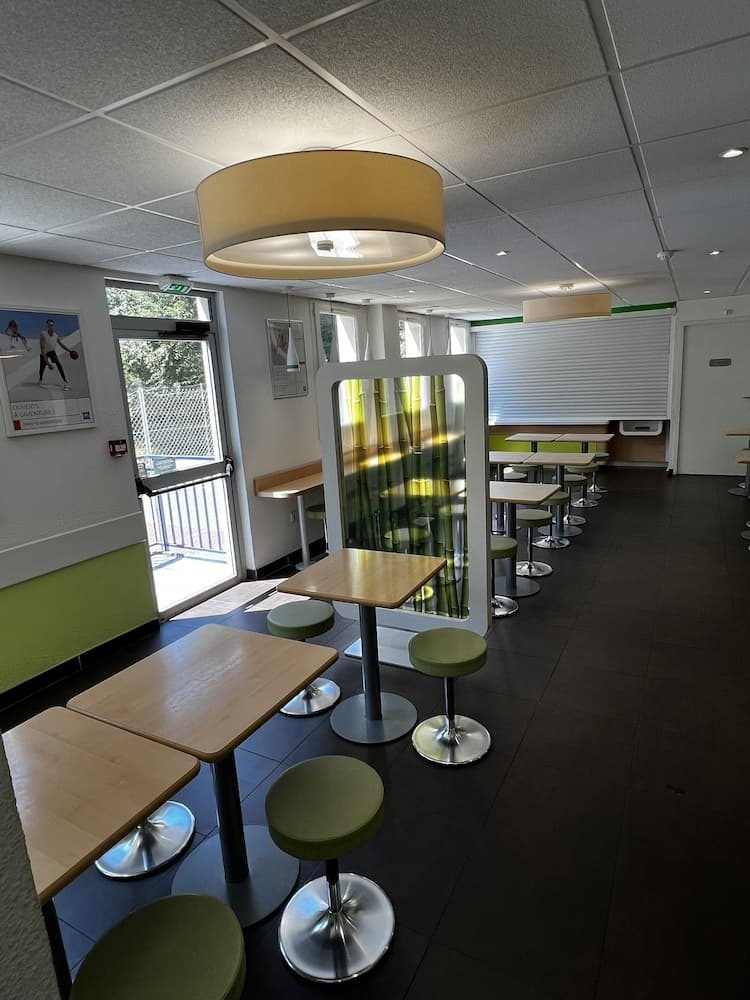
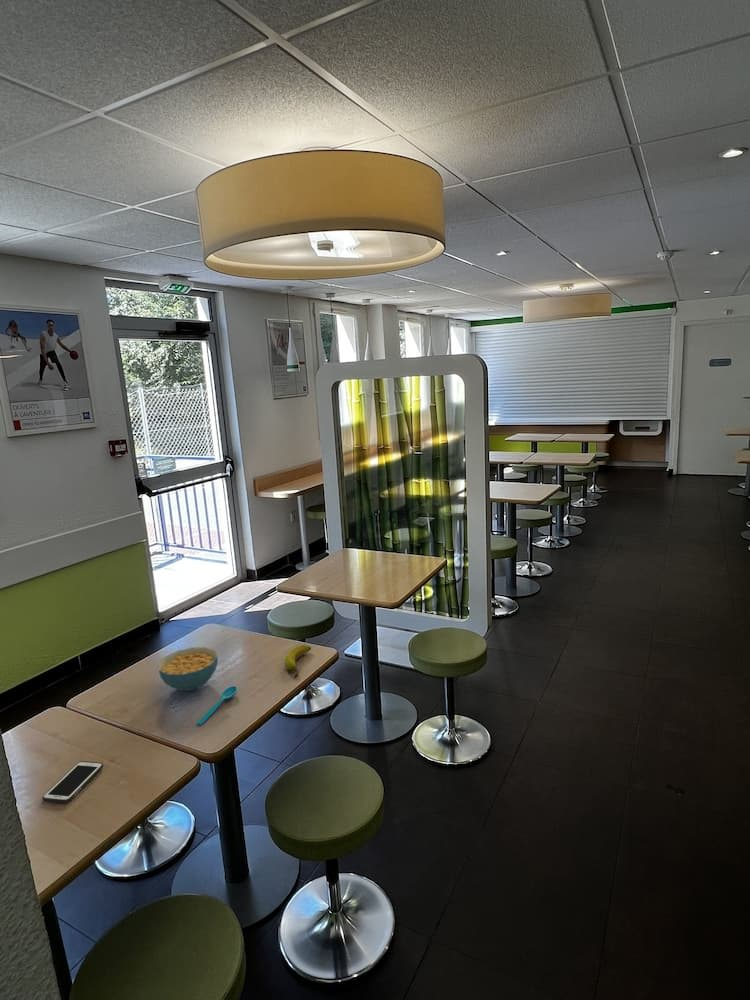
+ spoon (217, 704)
+ cereal bowl (189, 673)
+ cell phone (74, 781)
+ banana (296, 658)
